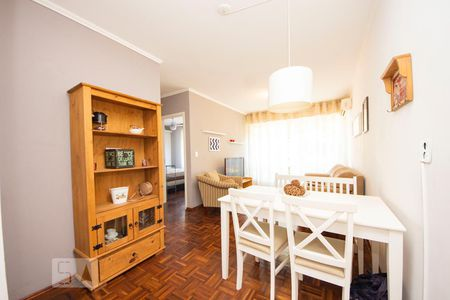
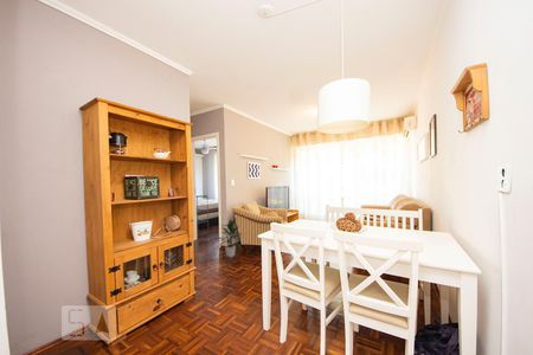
+ indoor plant (230, 237)
